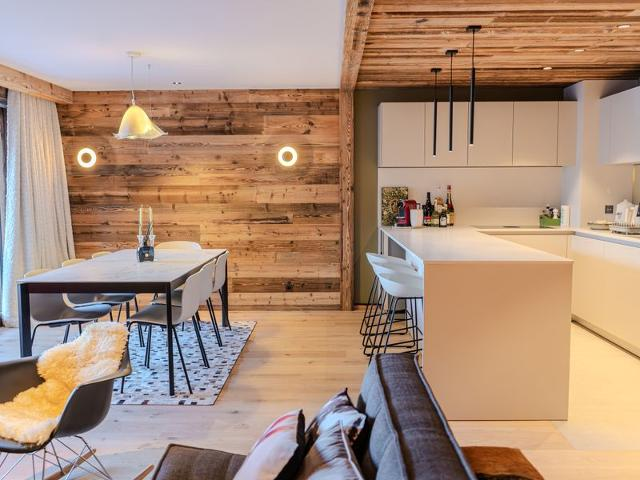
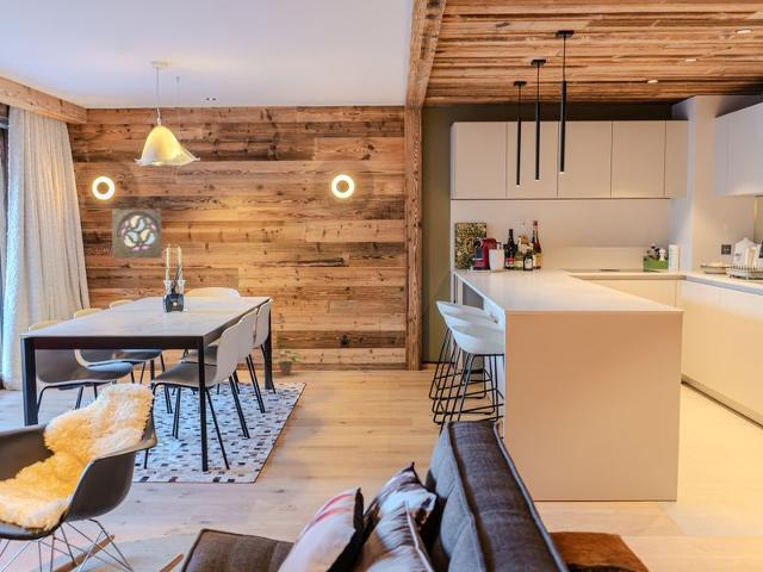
+ potted plant (285, 355)
+ wall ornament (136, 234)
